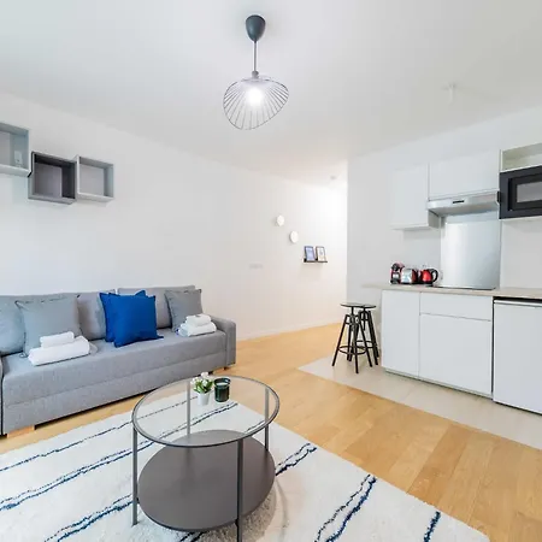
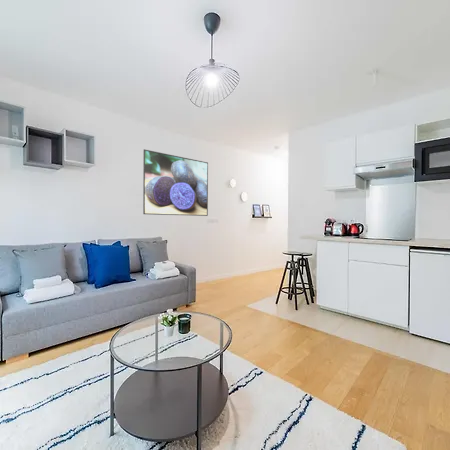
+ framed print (178, 185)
